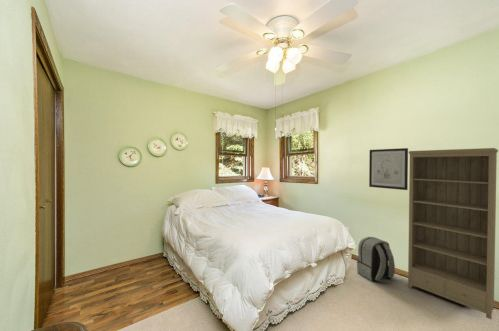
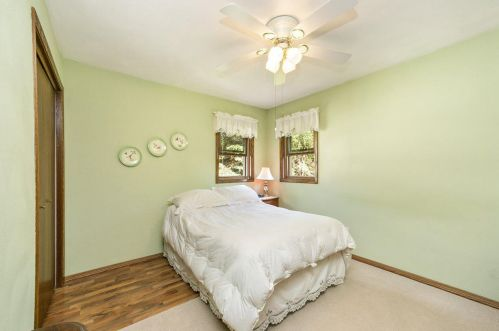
- wall art (387, 168)
- bookshelf (448, 223)
- backpack (375, 257)
